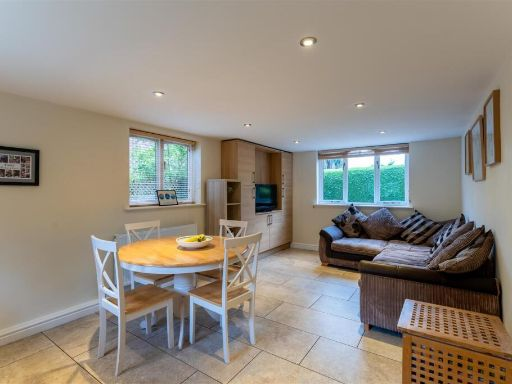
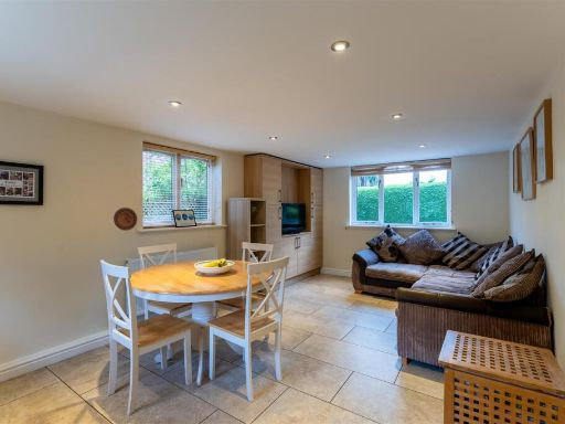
+ decorative plate (125, 219)
